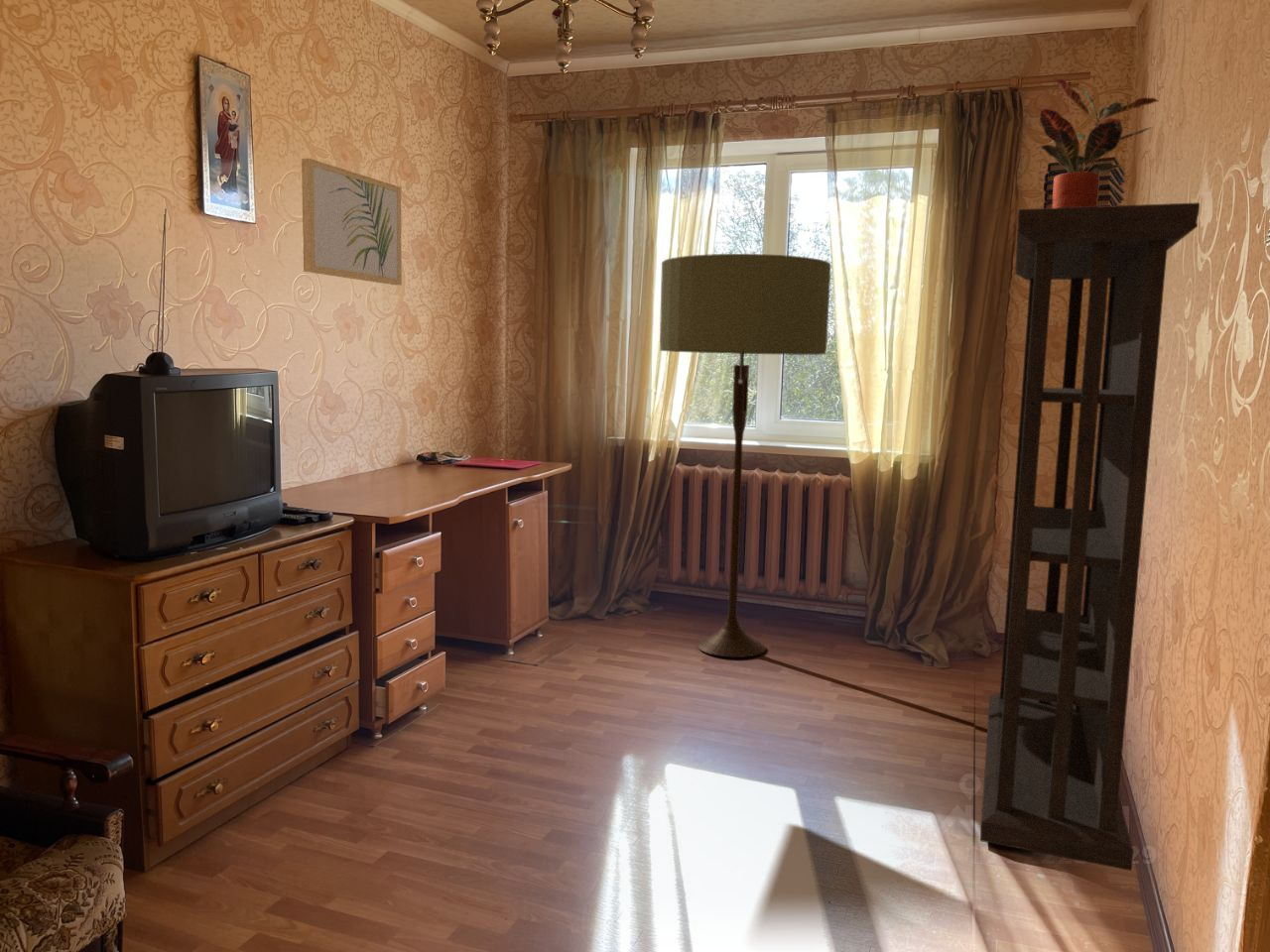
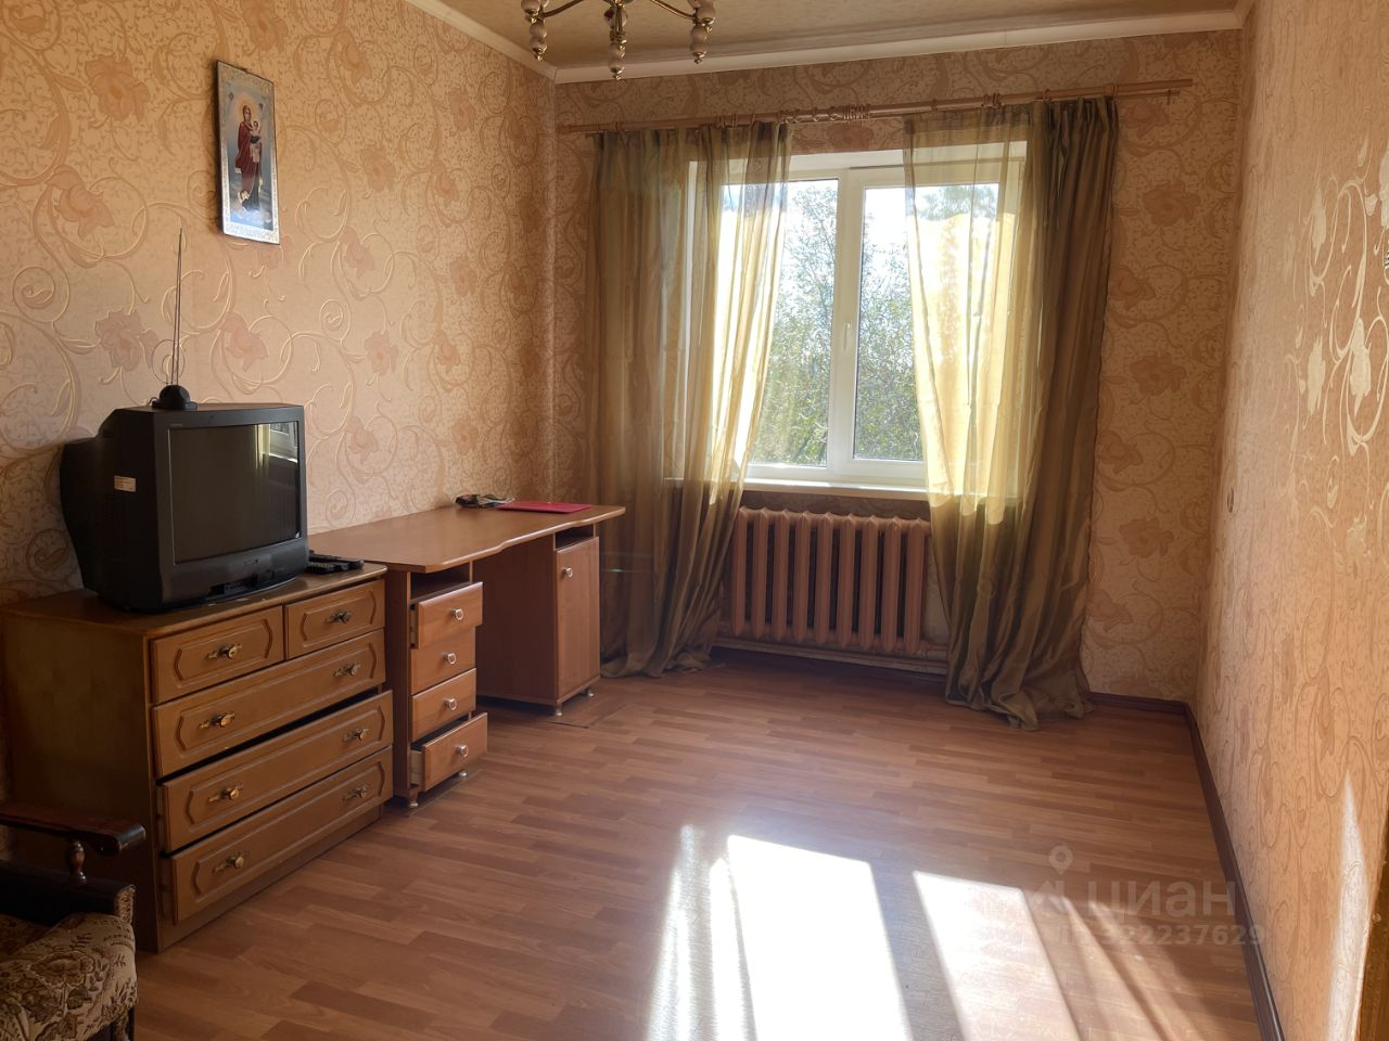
- potted plant (1093, 149)
- bookcase (1067, 515)
- wall art (355, 226)
- floor lamp (738, 458)
- book stack (1097, 205)
